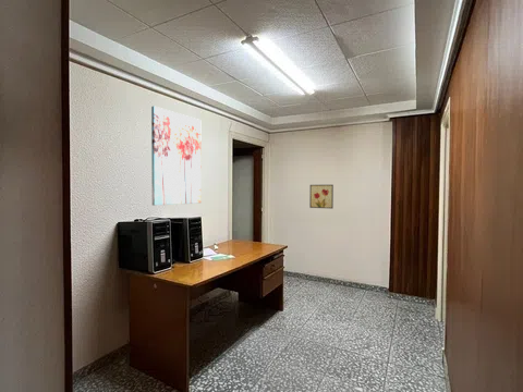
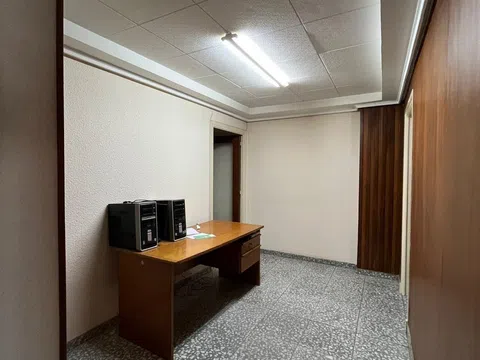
- wall art (321, 196)
- wall art (178, 159)
